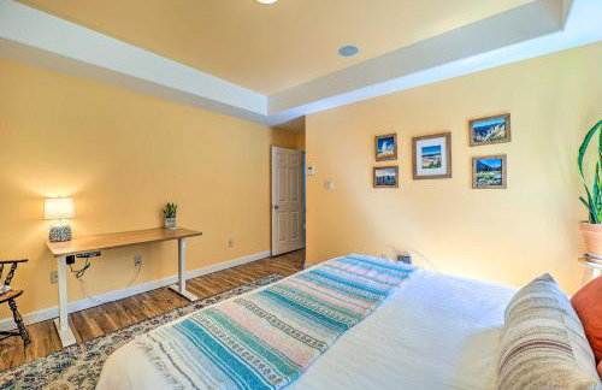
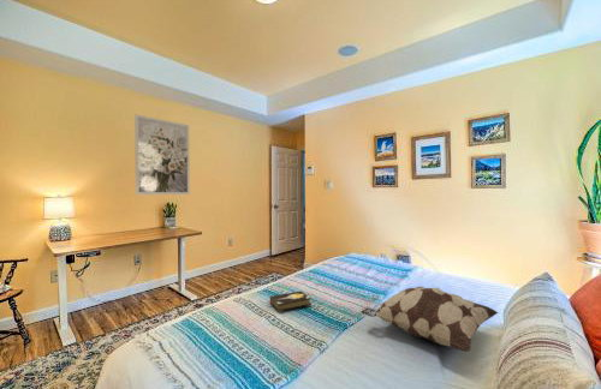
+ decorative pillow (428, 312)
+ hardback book (290, 299)
+ wall art (163, 157)
